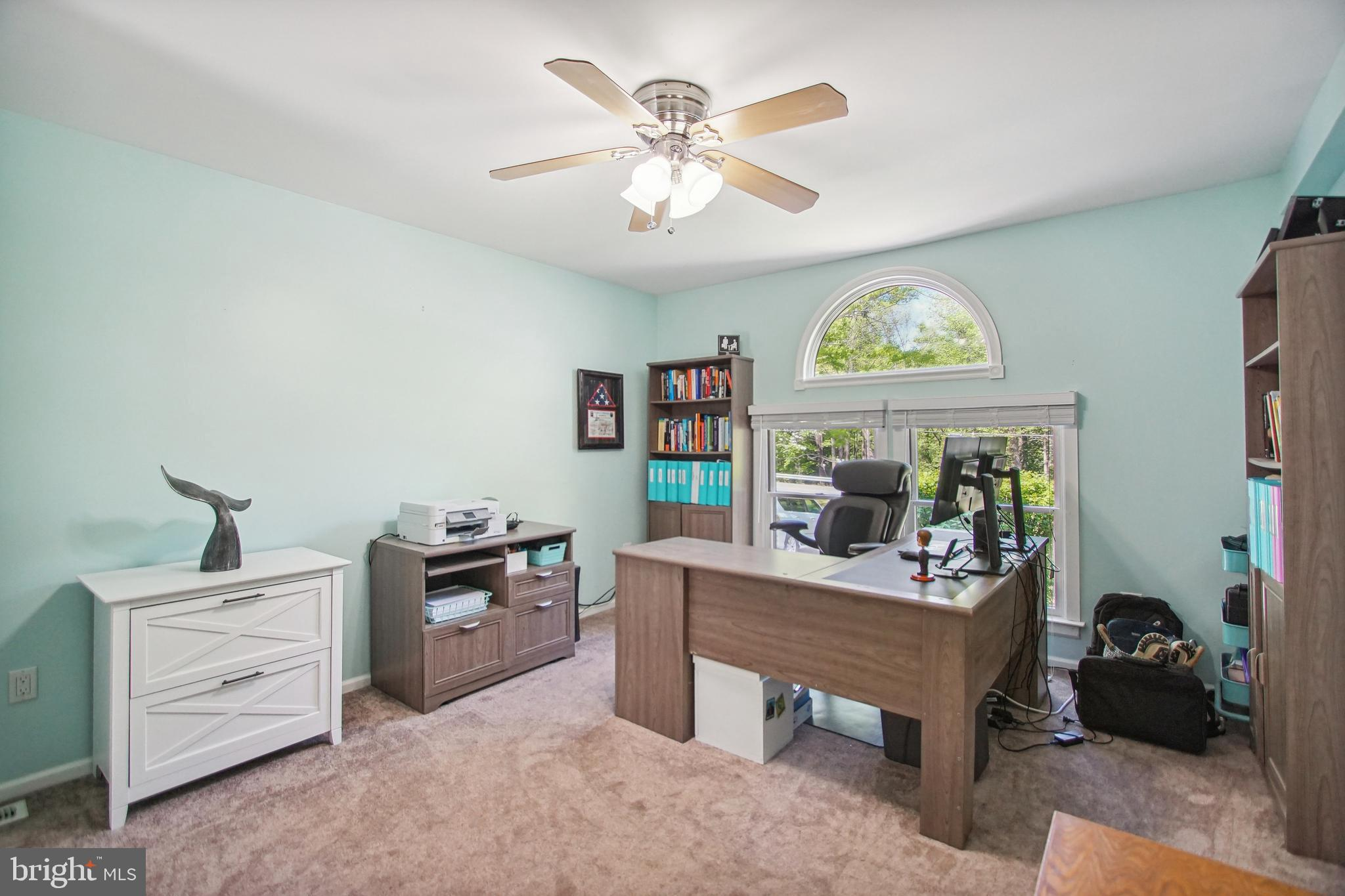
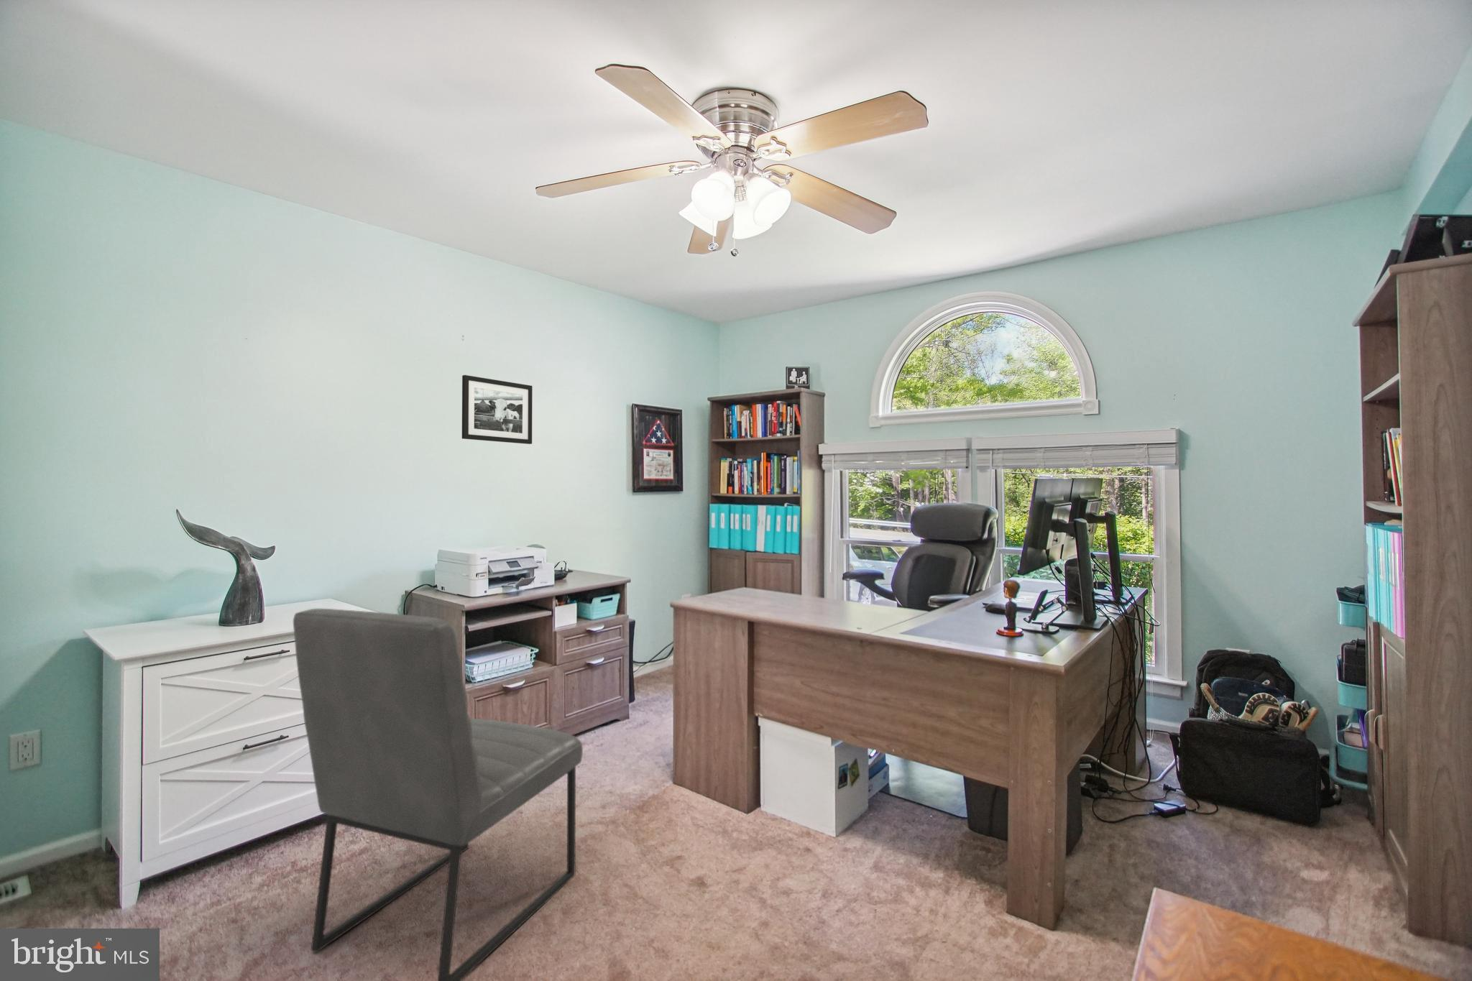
+ chair (451, 755)
+ picture frame (498, 411)
